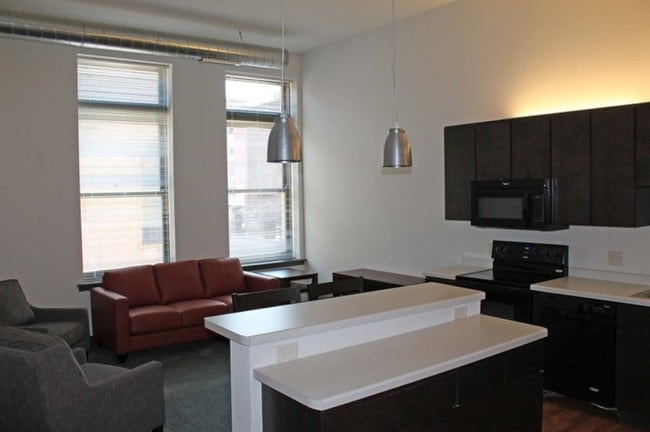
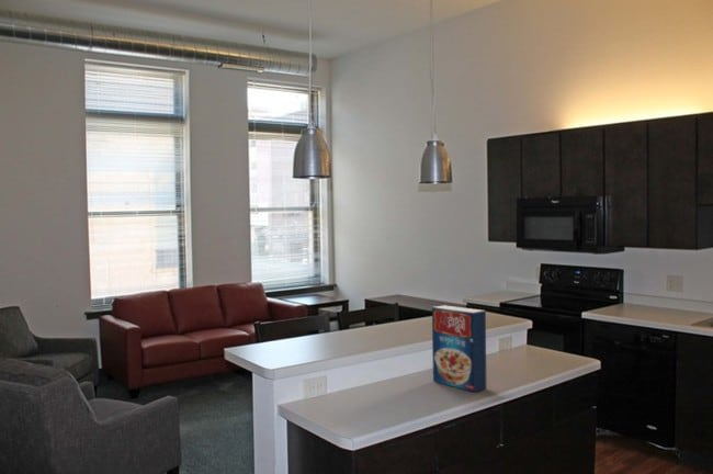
+ cereal box (459, 347)
